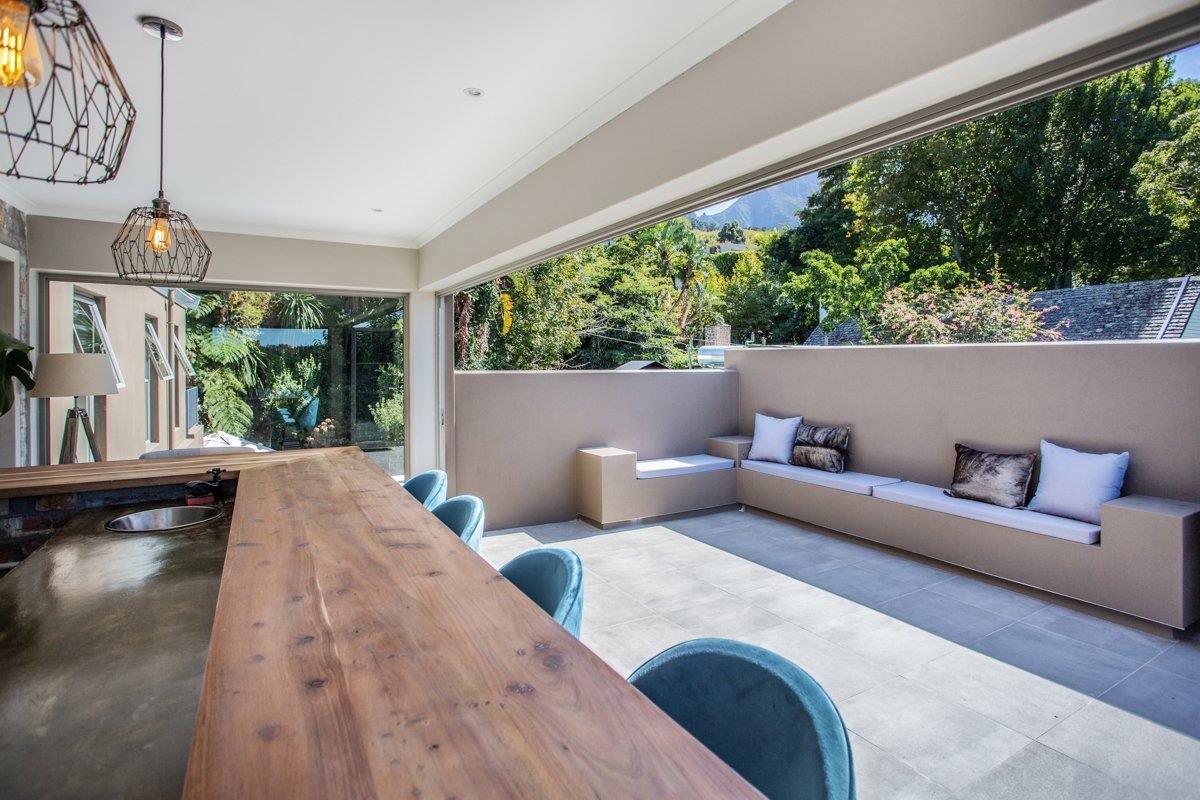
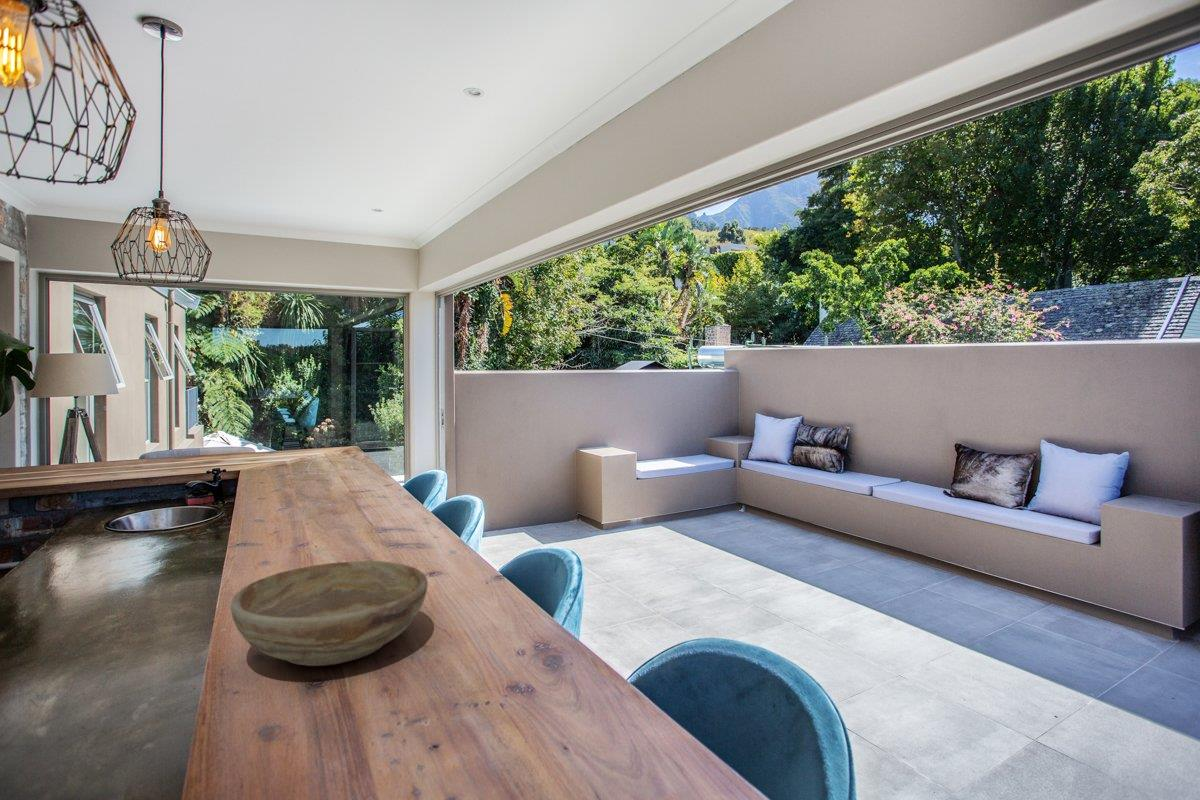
+ bowl (334, 615)
